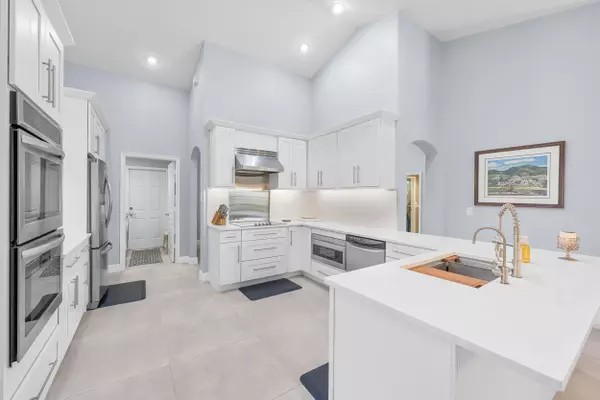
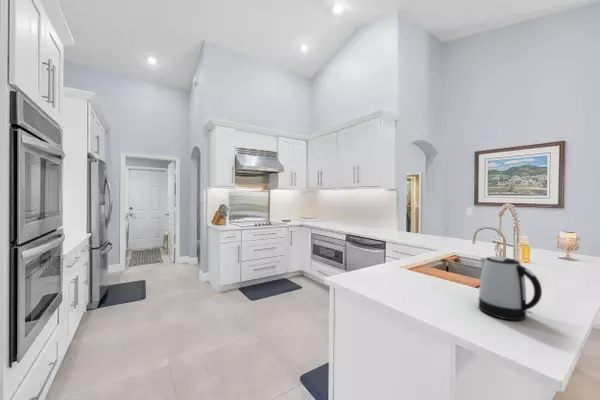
+ kettle (508, 286)
